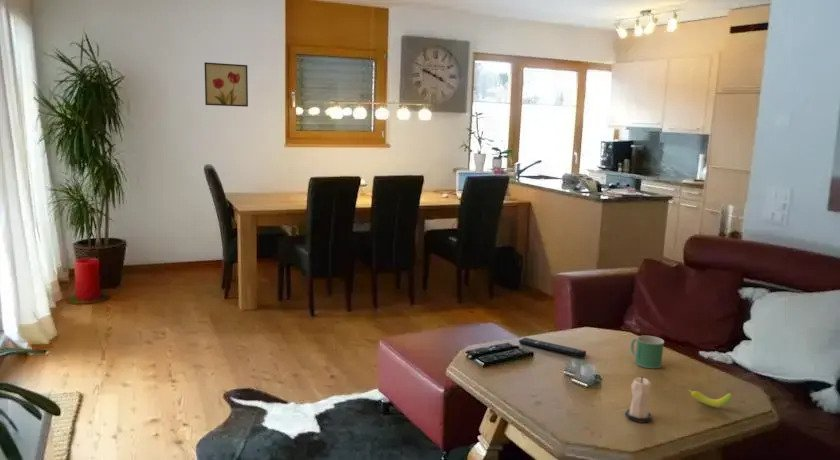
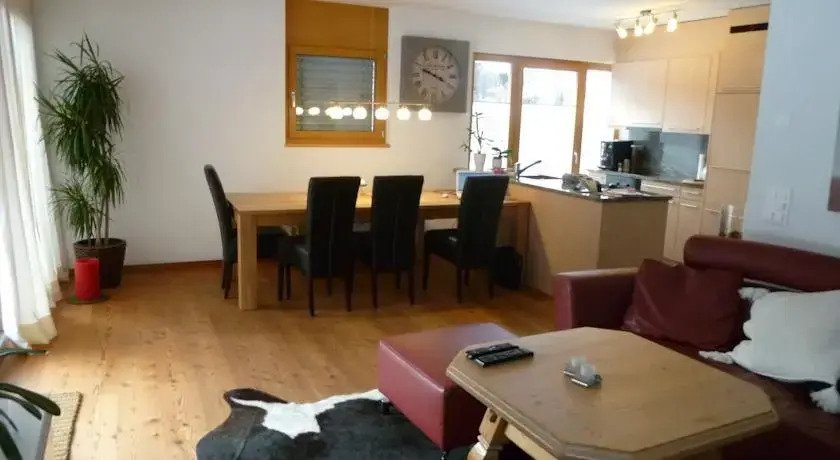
- fruit (709, 398)
- remote control (552, 347)
- candle (640, 396)
- wall art (226, 85)
- mug (645, 350)
